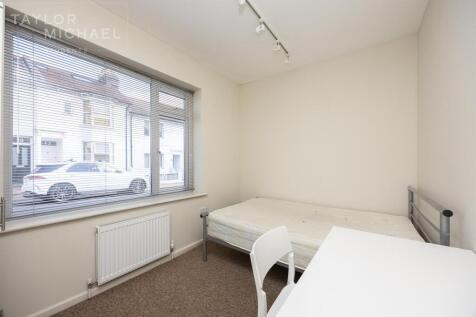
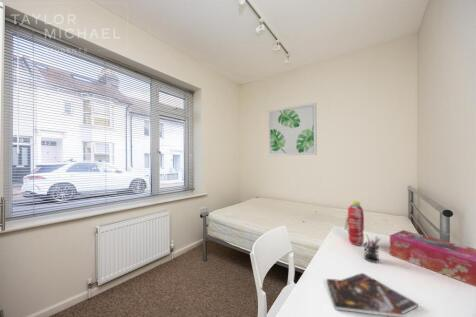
+ pen holder (373, 247)
+ water bottle (353, 221)
+ booklet (366, 289)
+ tissue box (433, 253)
+ wall art (290, 131)
